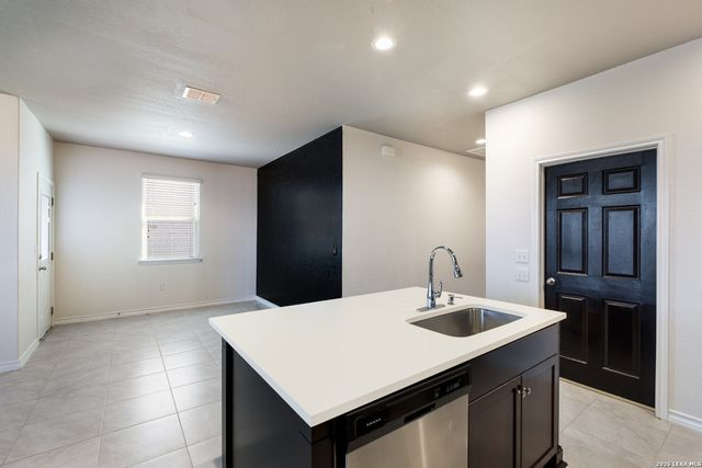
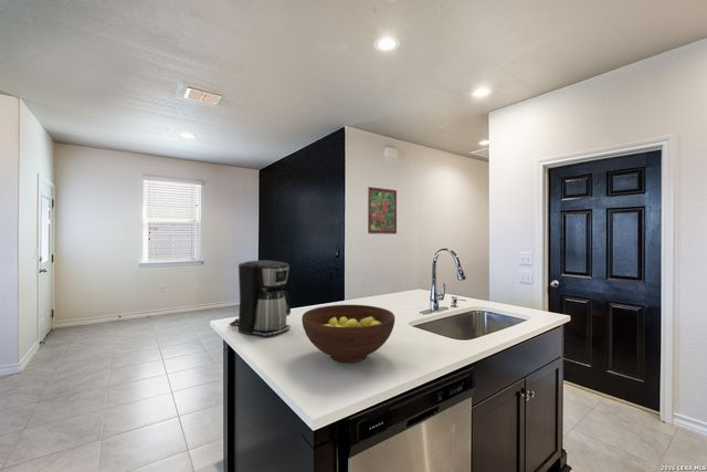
+ coffee maker (263, 294)
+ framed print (382, 211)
+ fruit bowl (348, 335)
